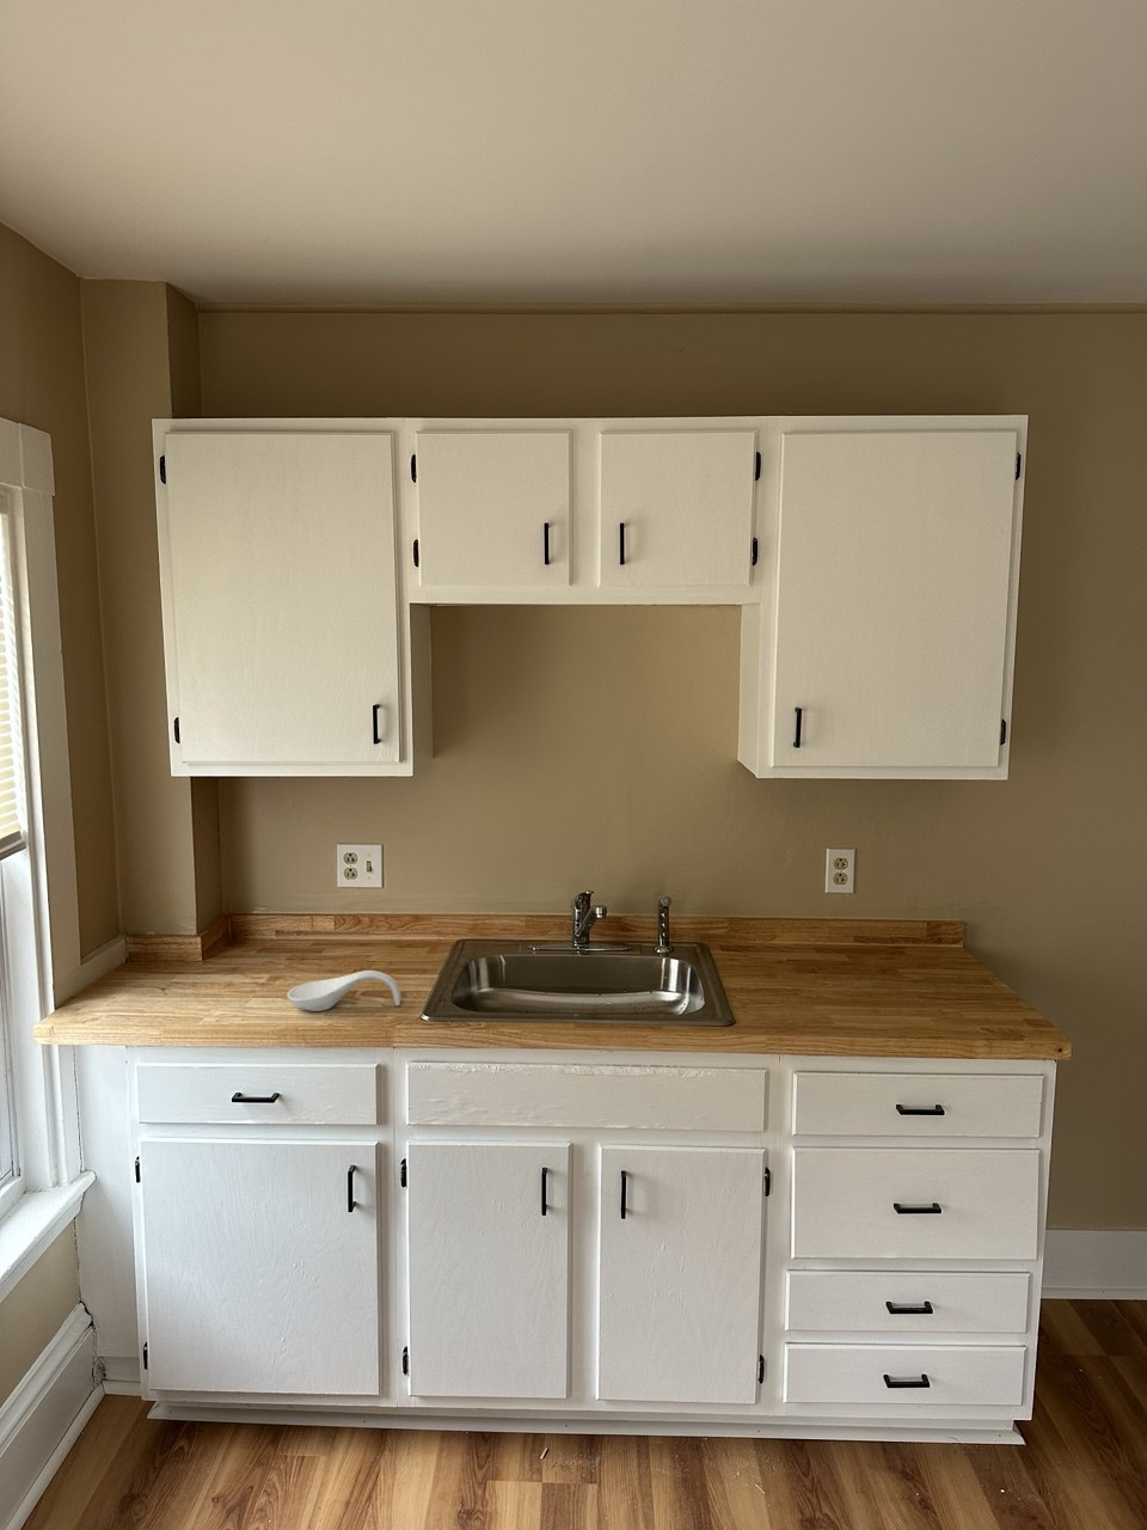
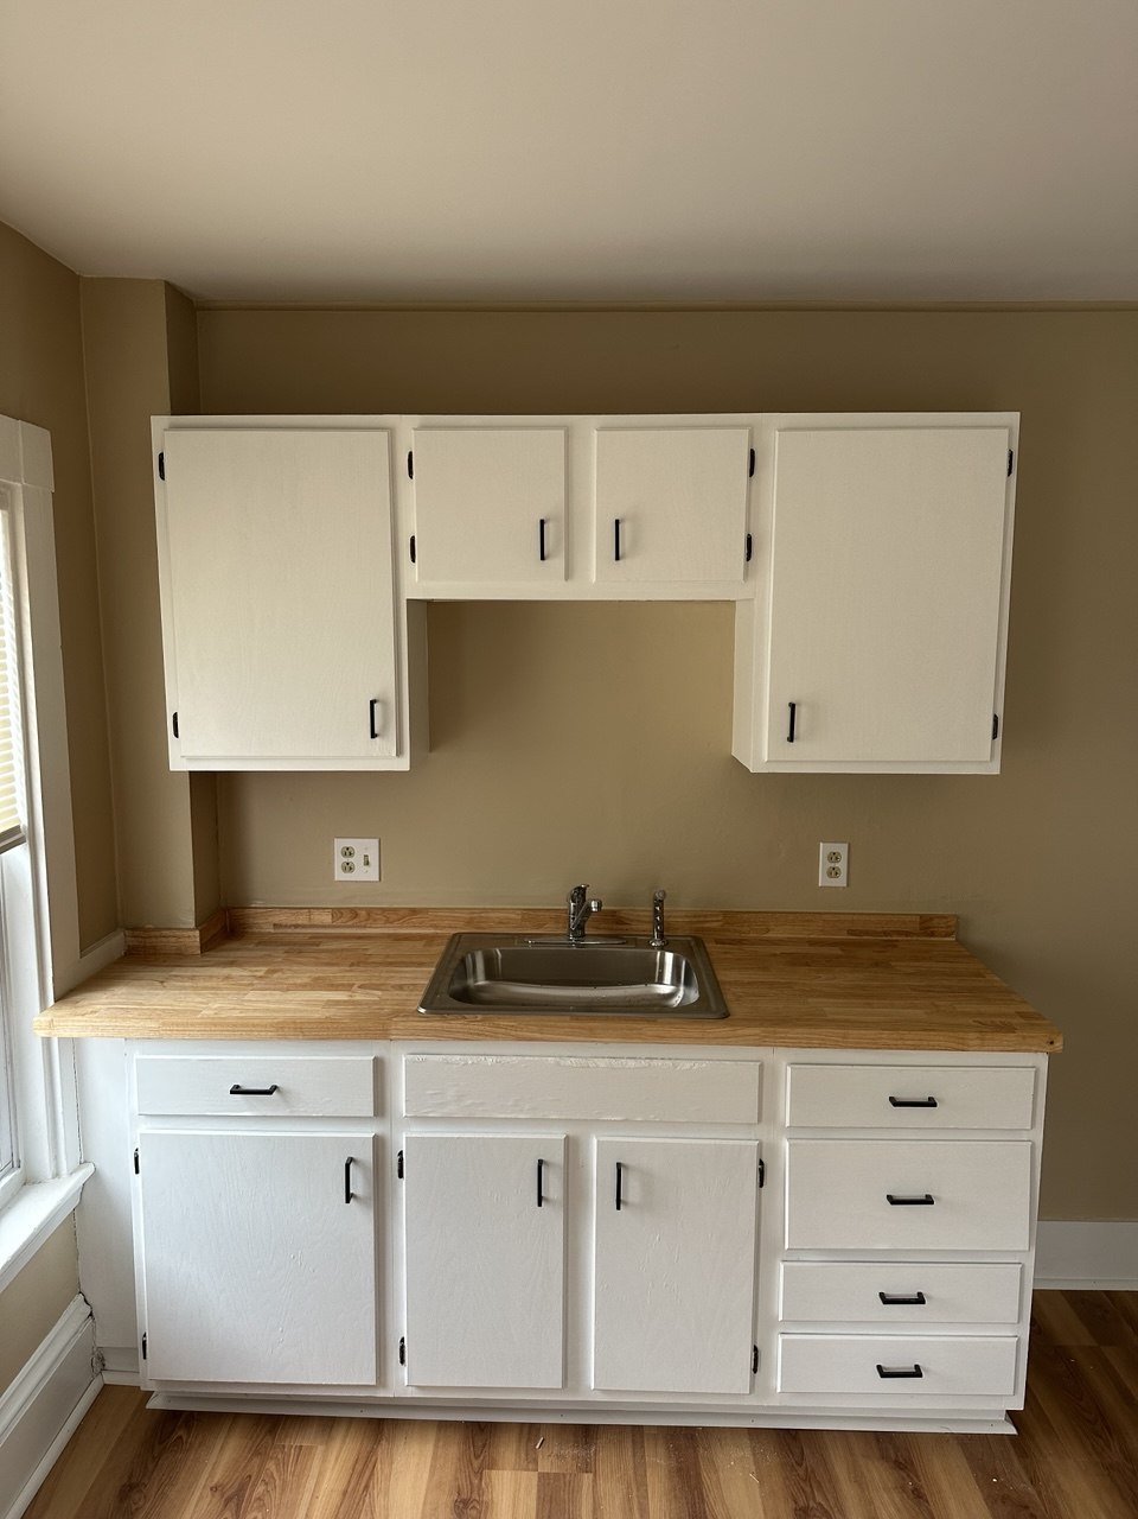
- spoon rest (345, 989)
